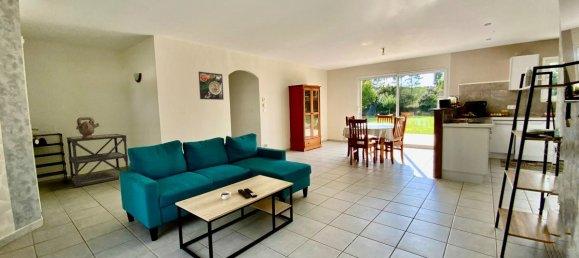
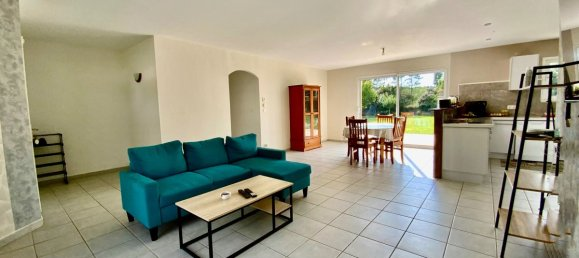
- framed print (211, 86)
- shelving unit (98, 157)
- decorative urn (88, 127)
